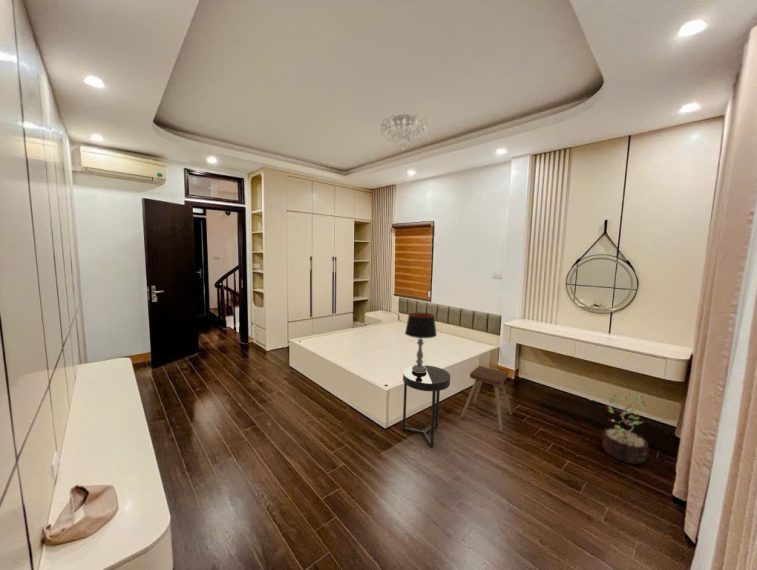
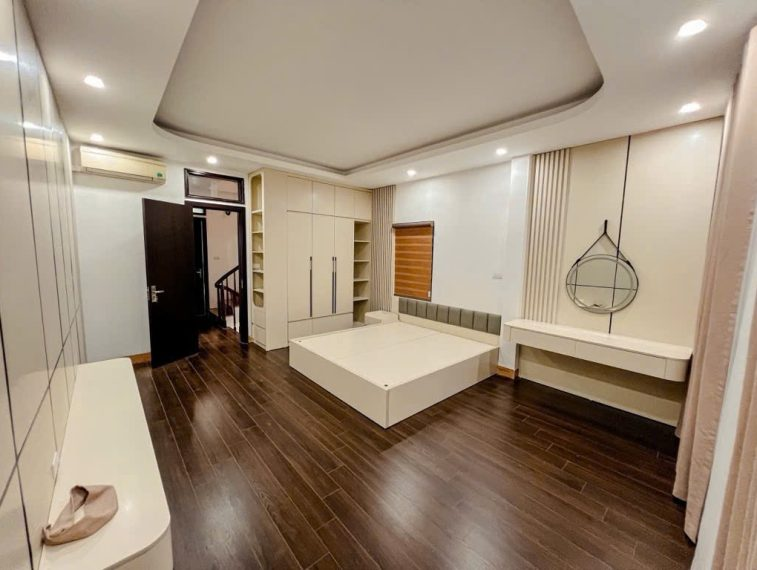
- table lamp (420, 343)
- decorative plant (625, 423)
- music stool (495, 395)
- chandelier (403, 135)
- side table (432, 404)
